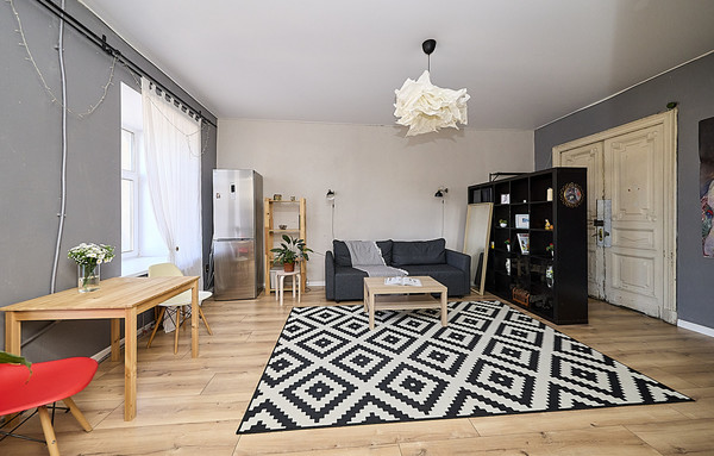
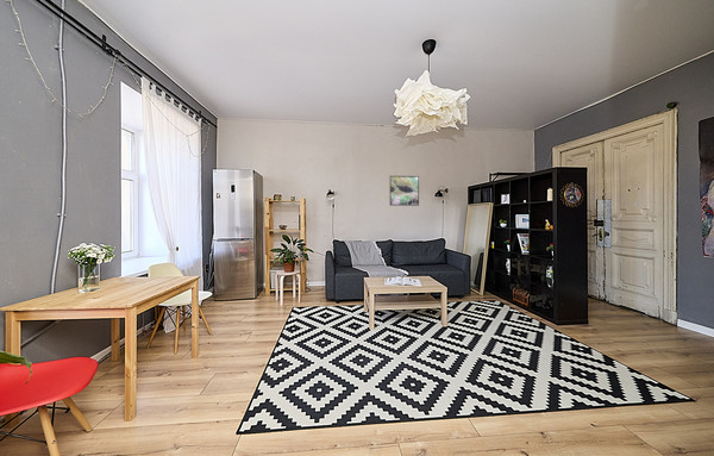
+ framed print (403, 190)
